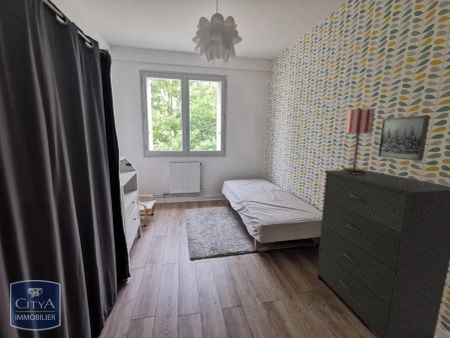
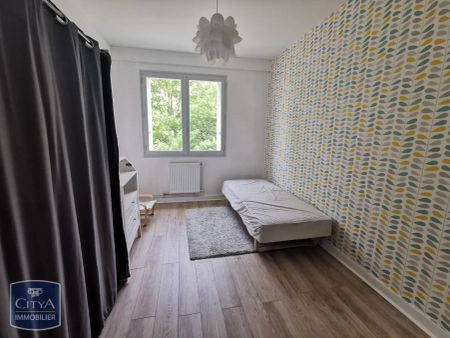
- wall art (401, 138)
- table lamp (357, 141)
- dresser (371, 244)
